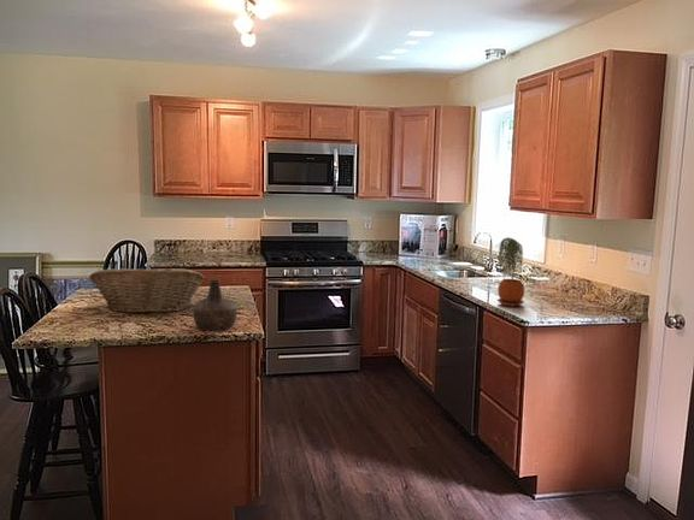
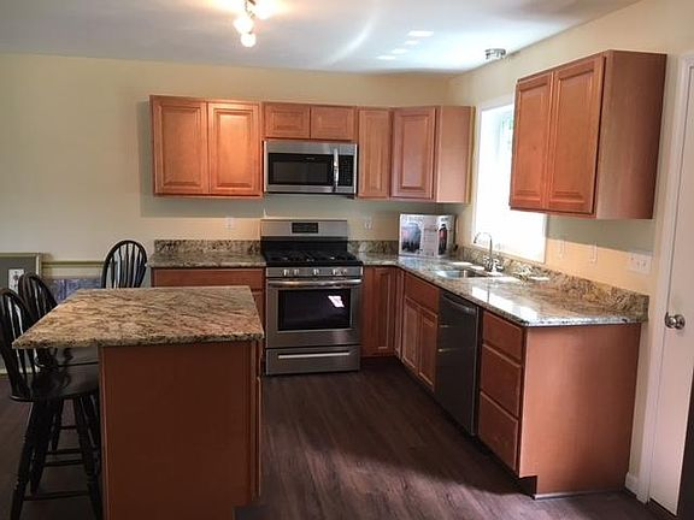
- fruit basket (148, 285)
- potted plant (510, 271)
- bottle (214, 302)
